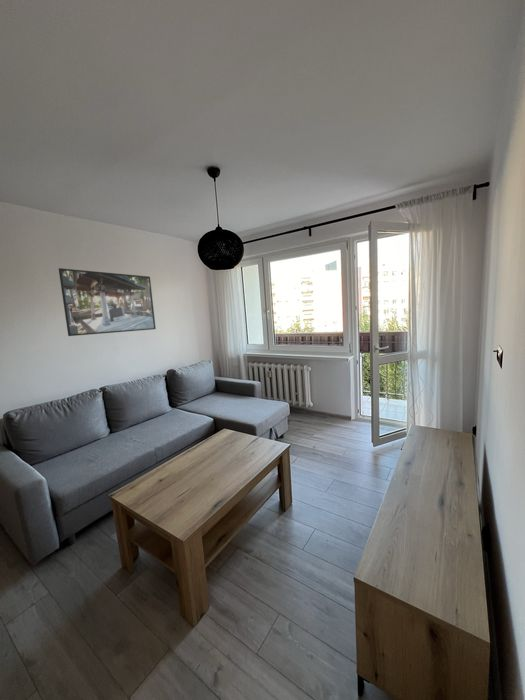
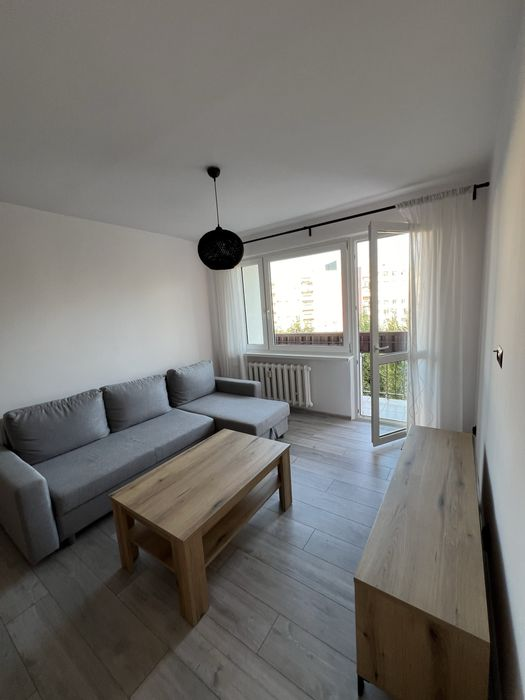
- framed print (113, 302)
